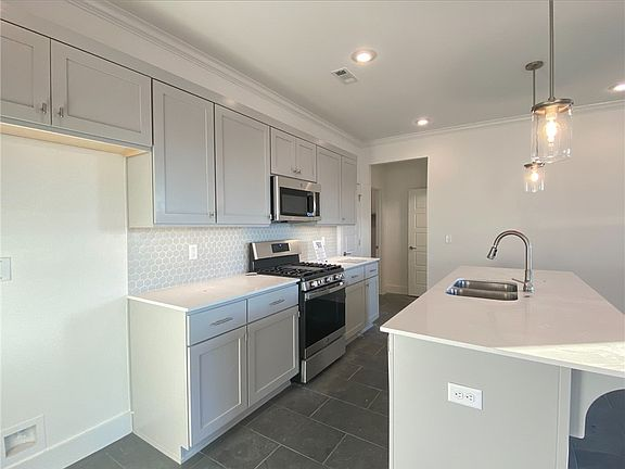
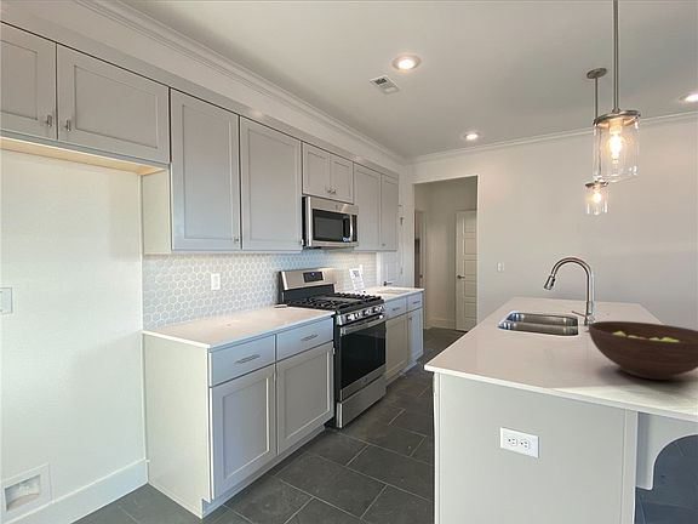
+ fruit bowl (646, 352)
